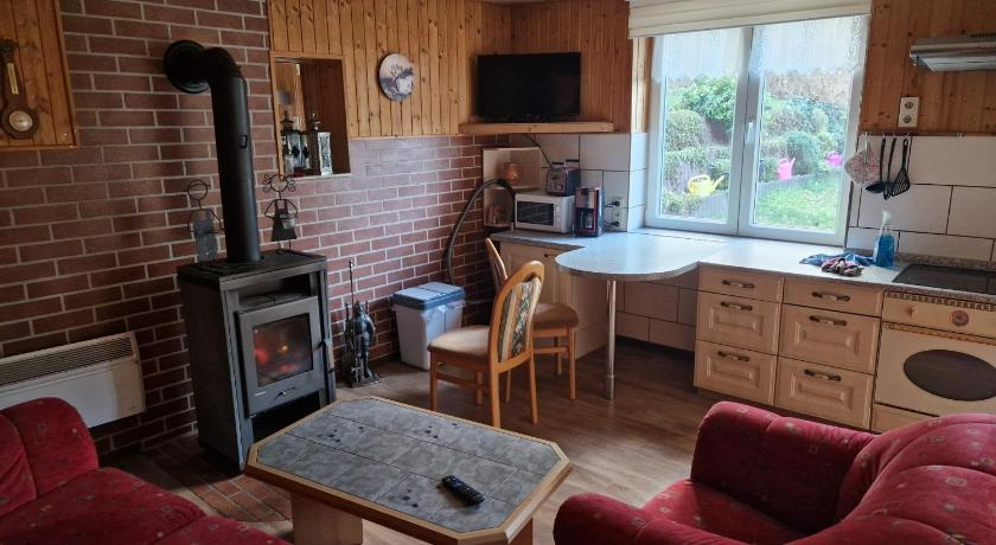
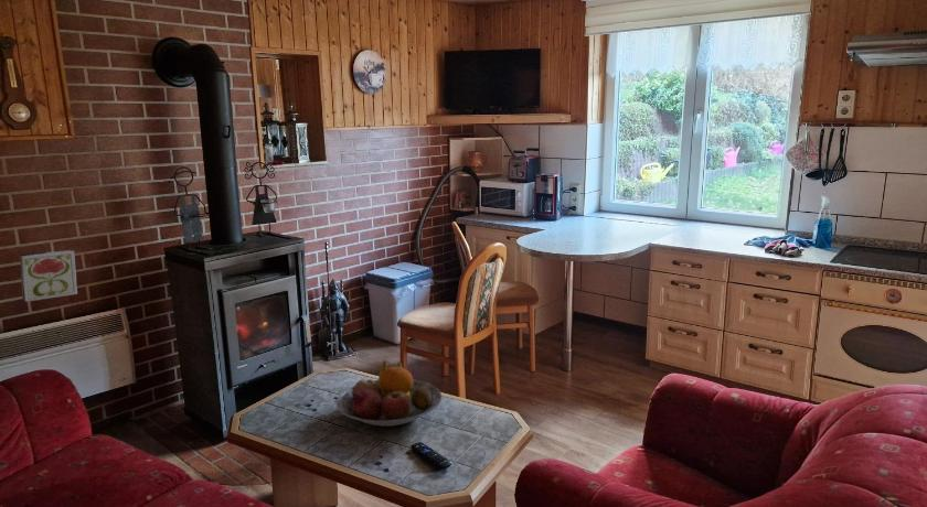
+ decorative tile (49, 274)
+ fruit bowl (388, 393)
